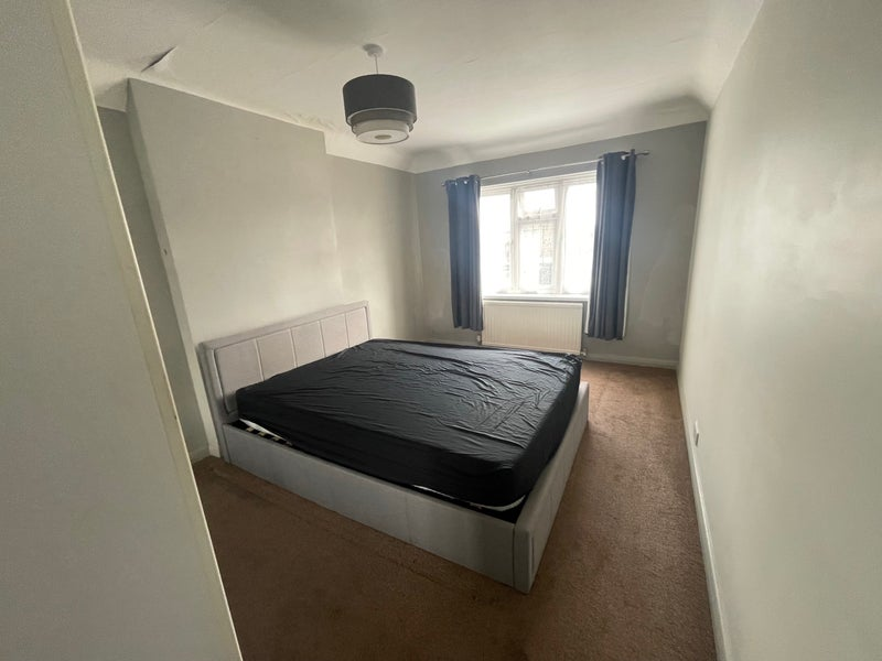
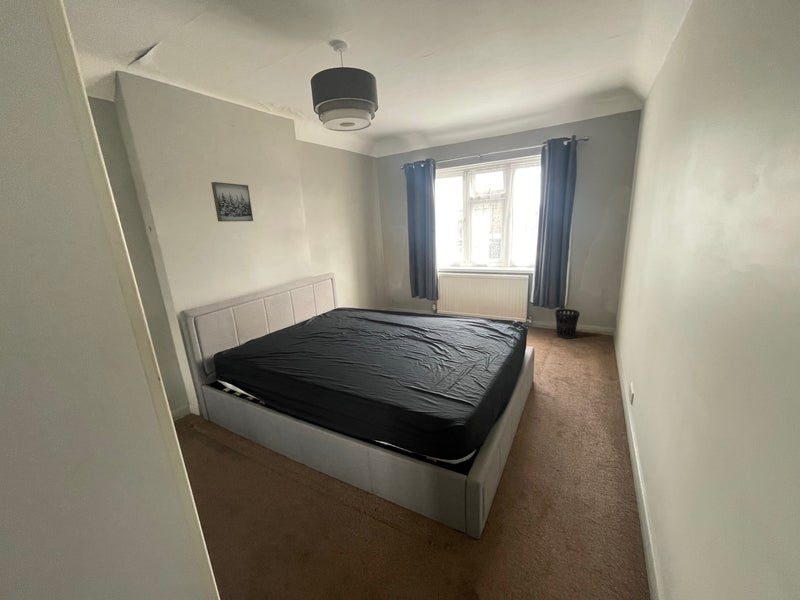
+ wastebasket (566, 323)
+ wall art (233, 202)
